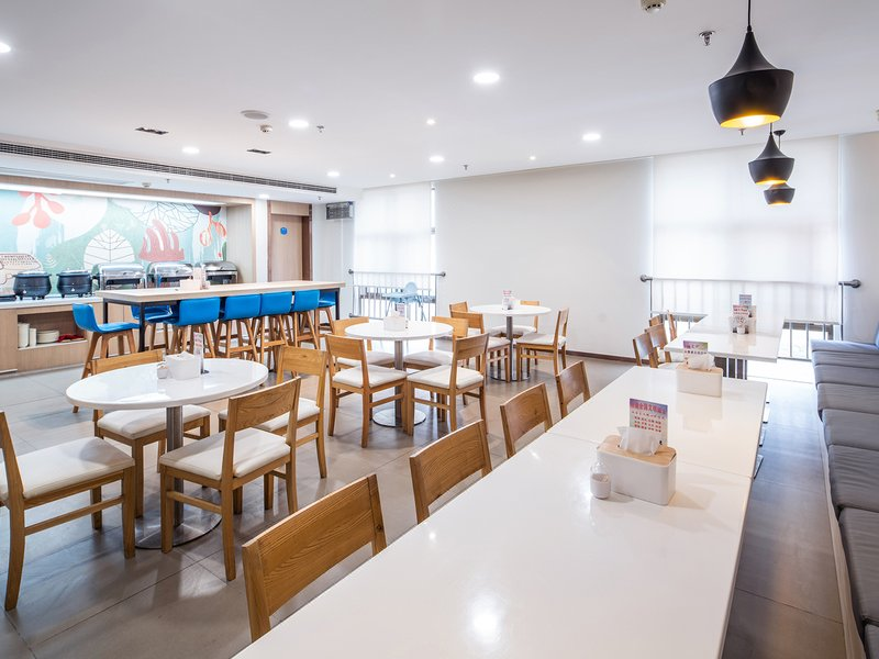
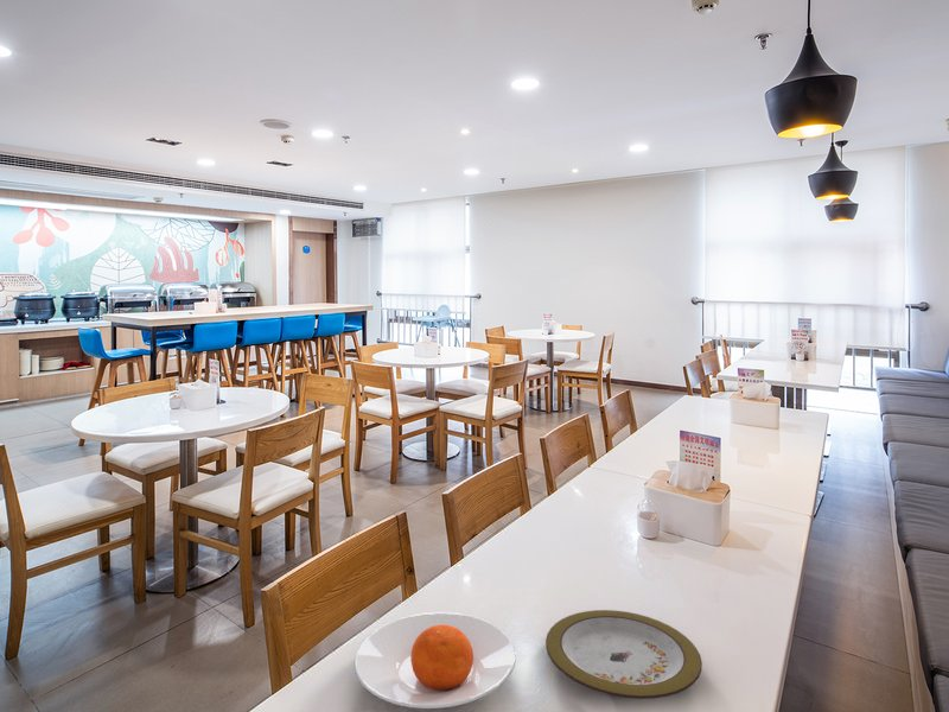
+ plate (435, 647)
+ plate (620, 653)
